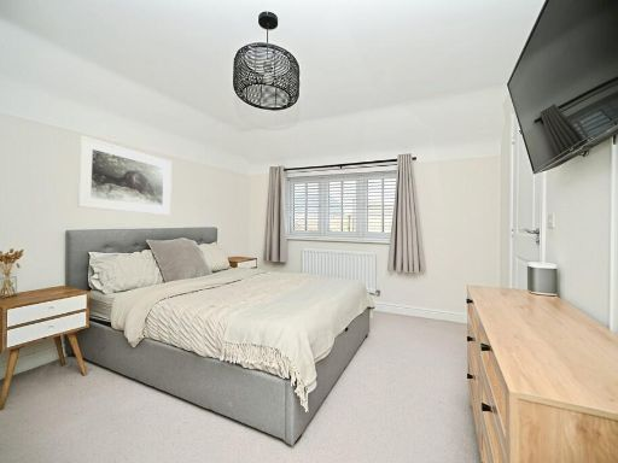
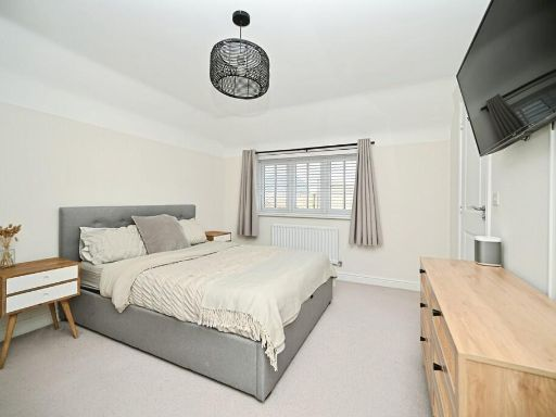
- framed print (130, 181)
